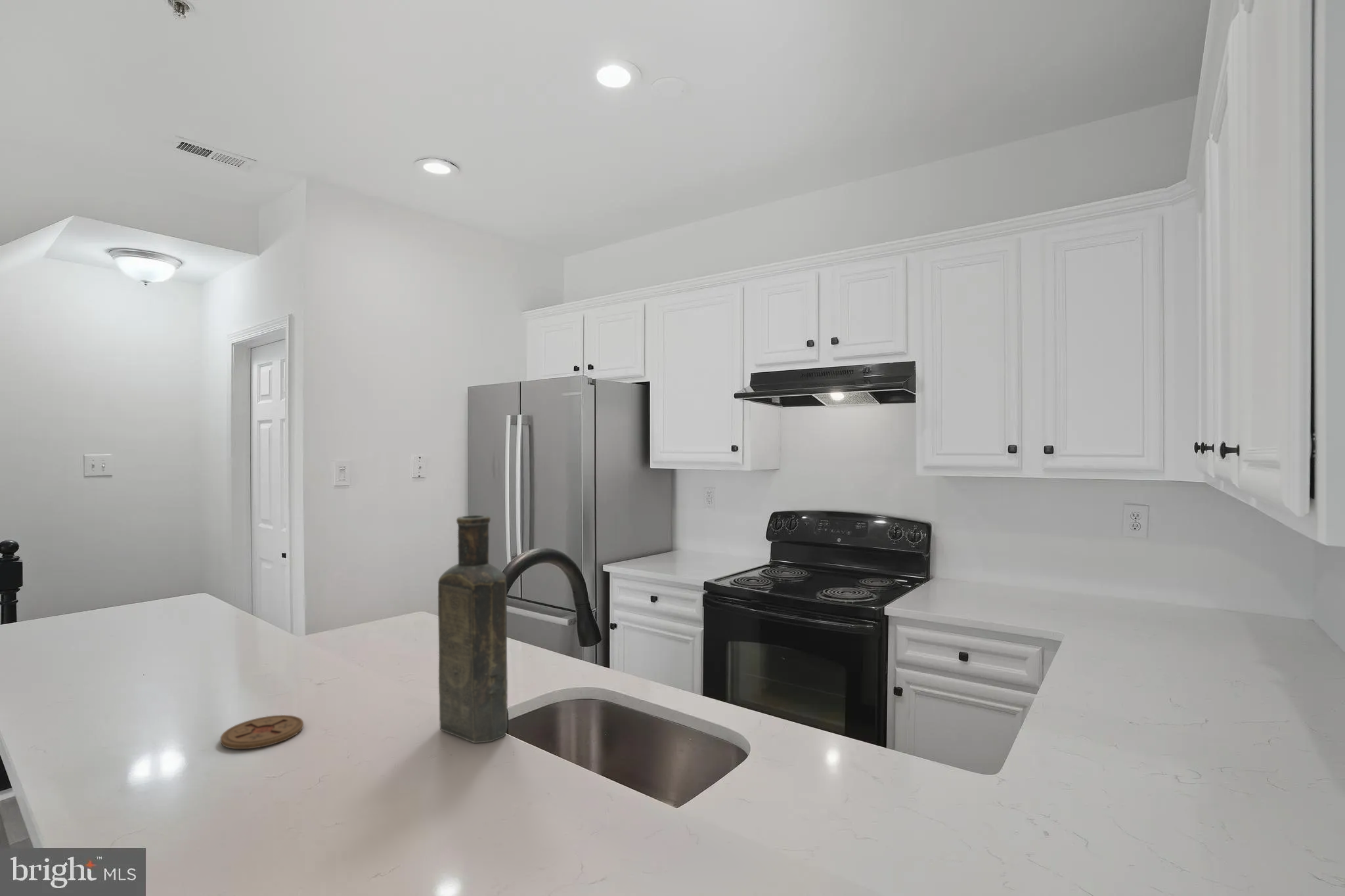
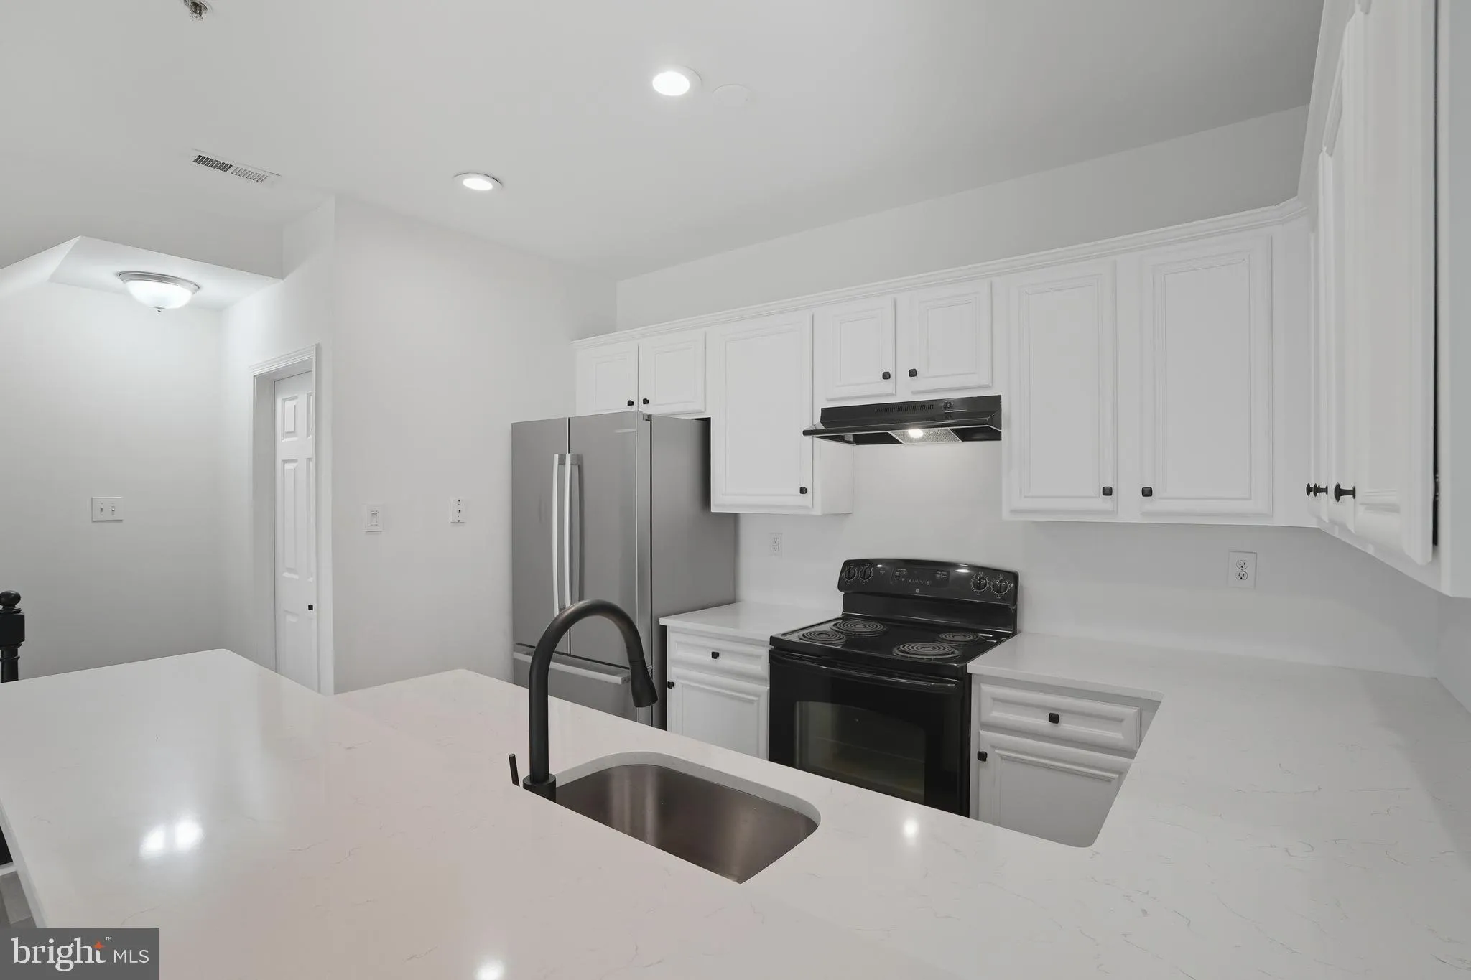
- bottle (470, 622)
- coaster (263, 731)
